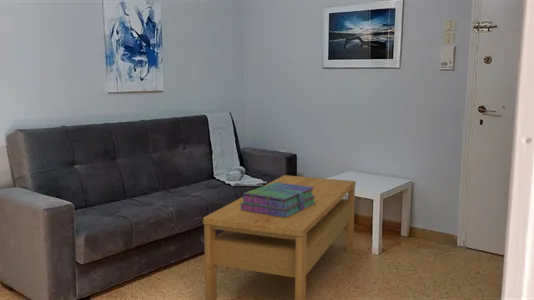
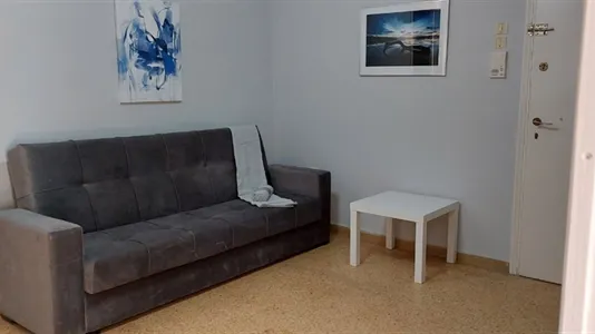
- stack of books (279, 197)
- coffee table (290, 236)
